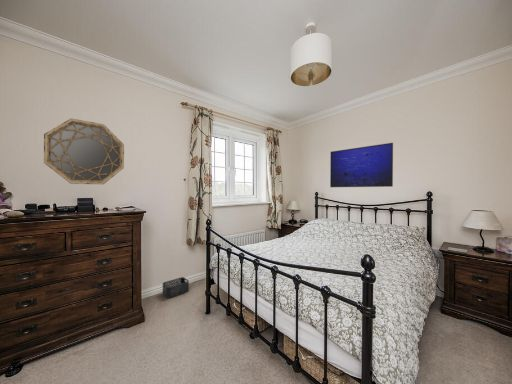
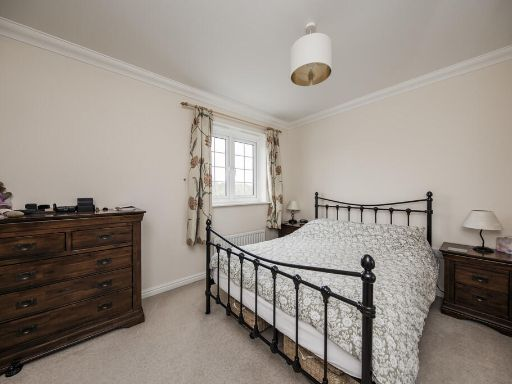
- home mirror (87, 152)
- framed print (358, 167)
- storage bin (175, 287)
